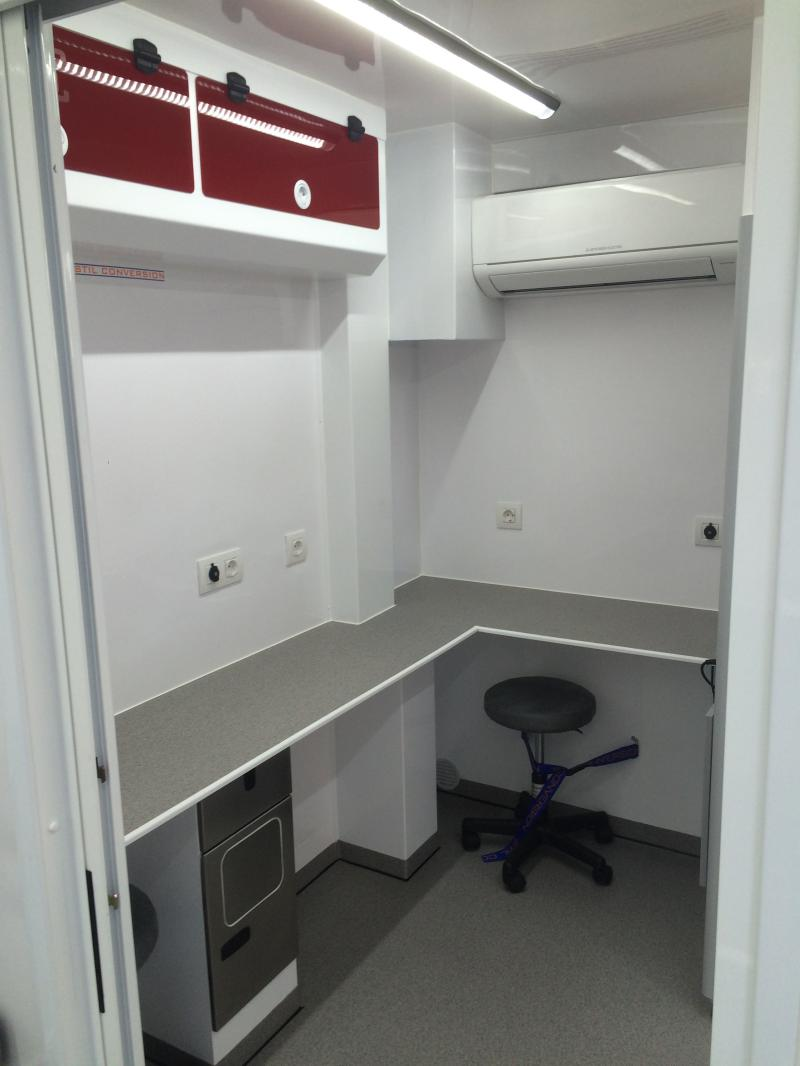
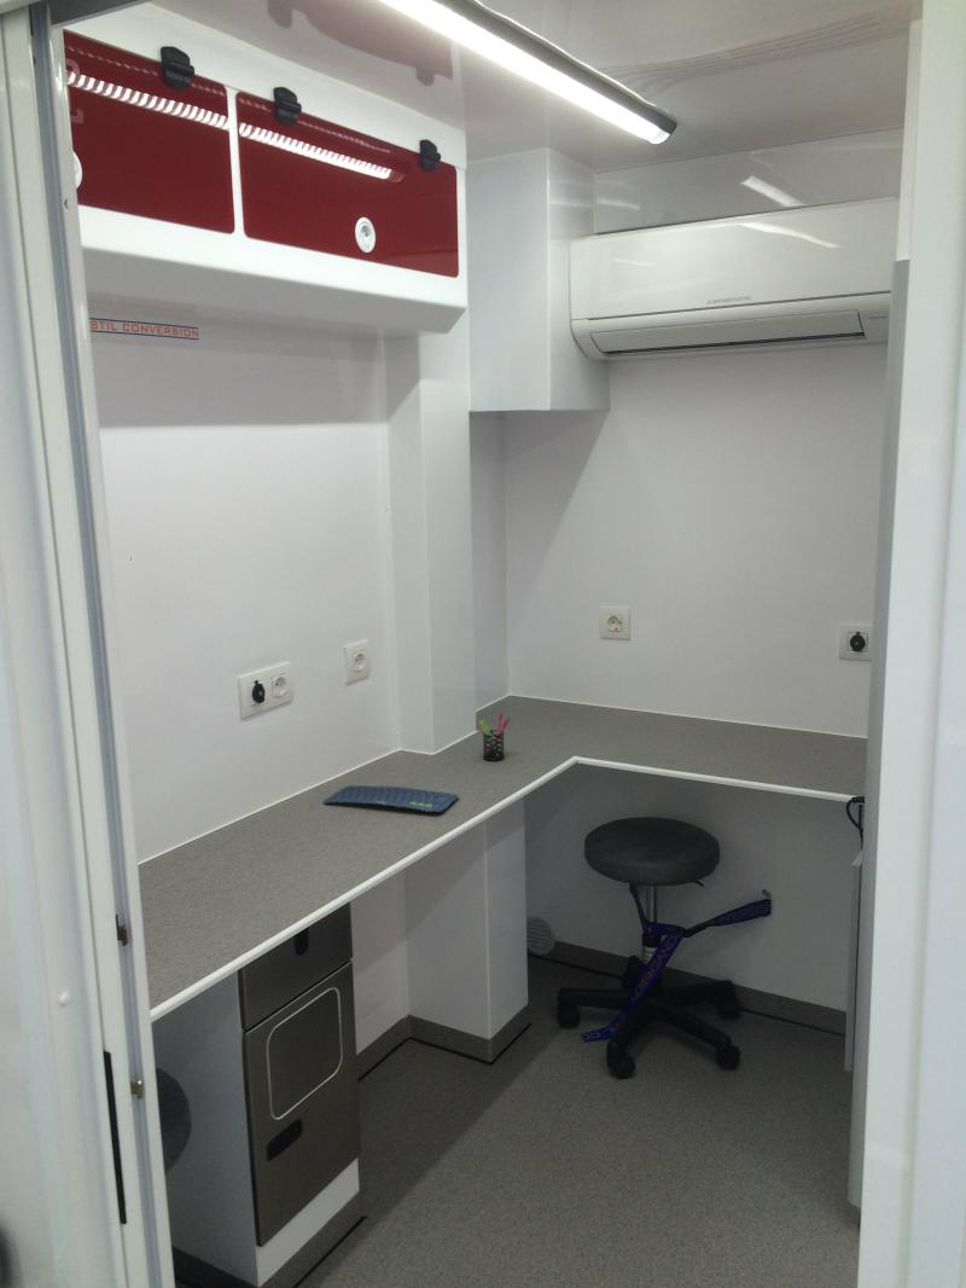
+ pen holder (493, 736)
+ keyboard (391, 796)
